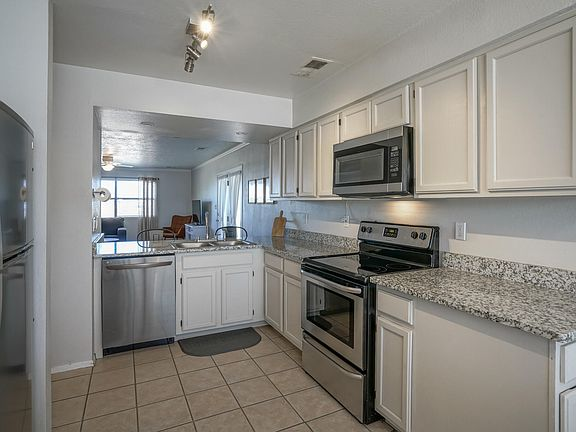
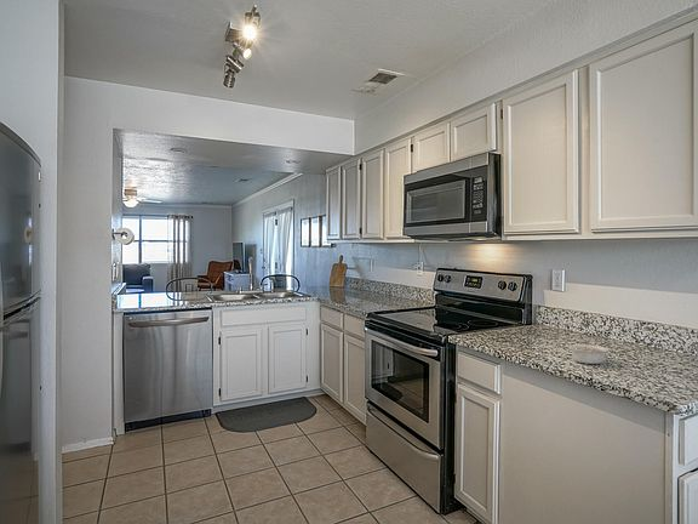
+ legume (589, 353)
